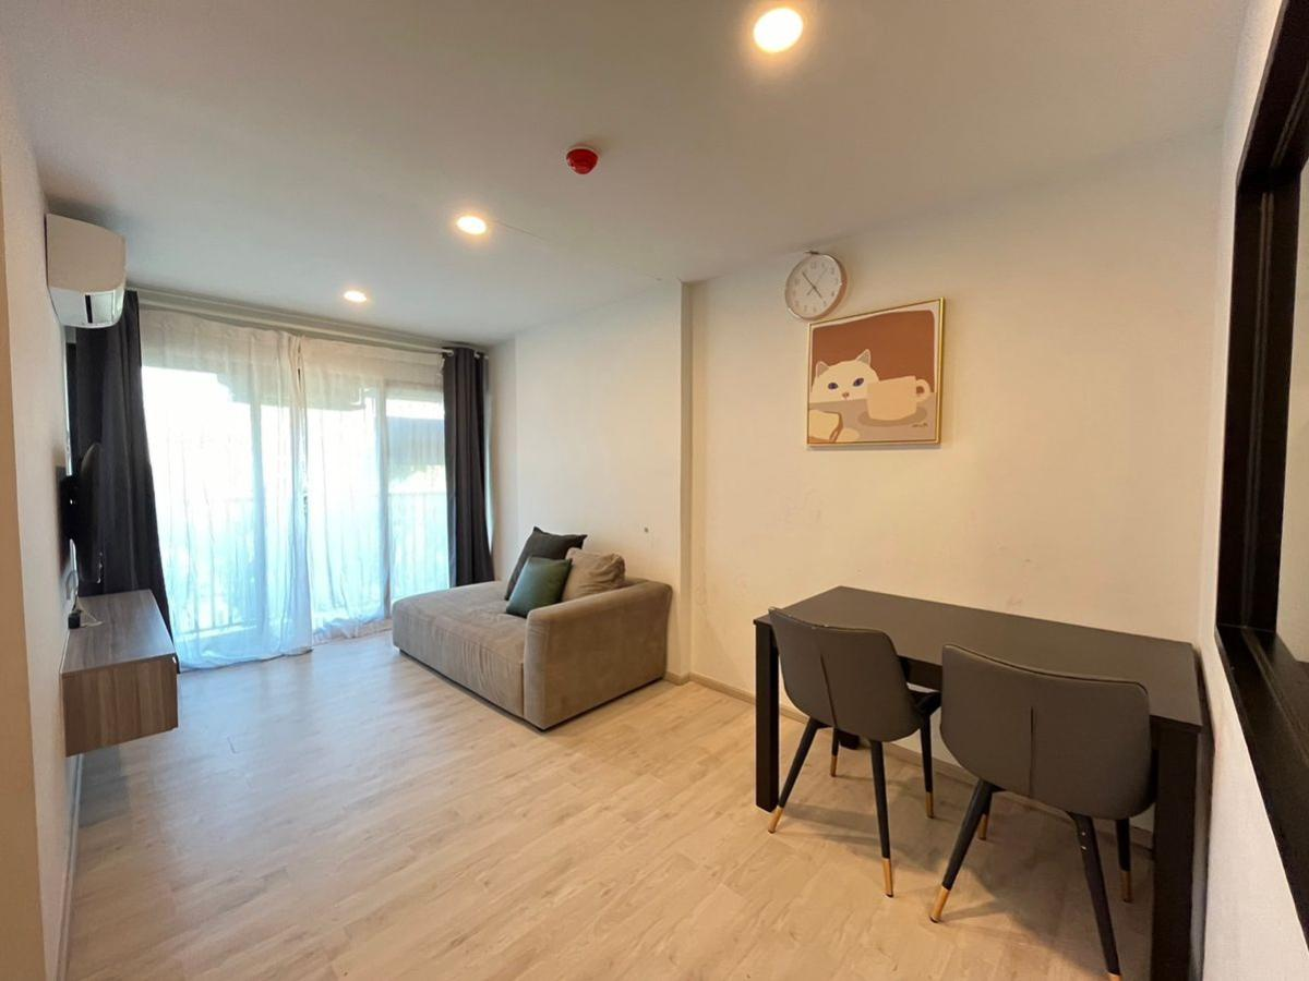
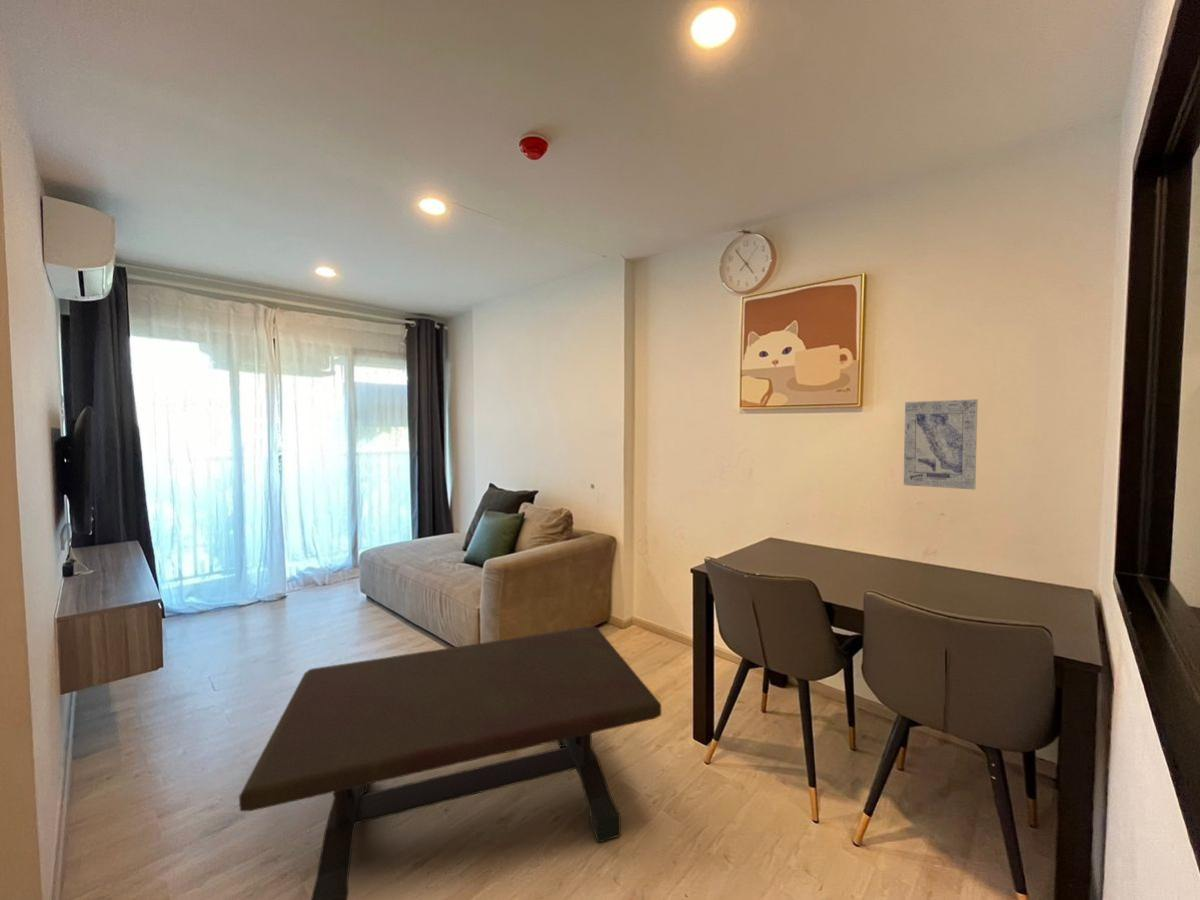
+ wall art (939, 444)
+ coffee table (472, 746)
